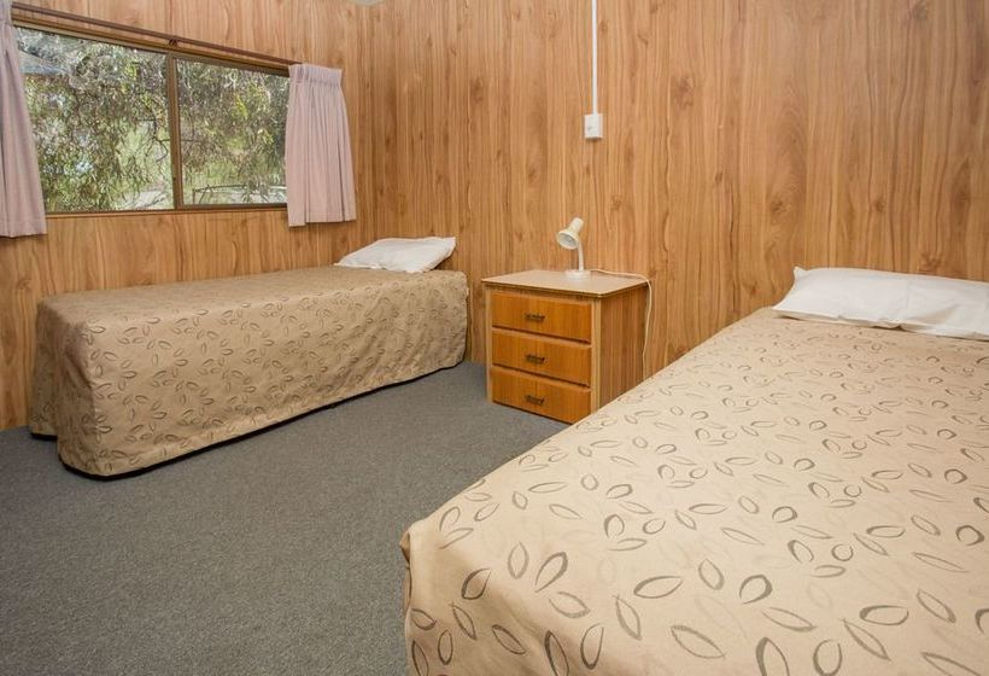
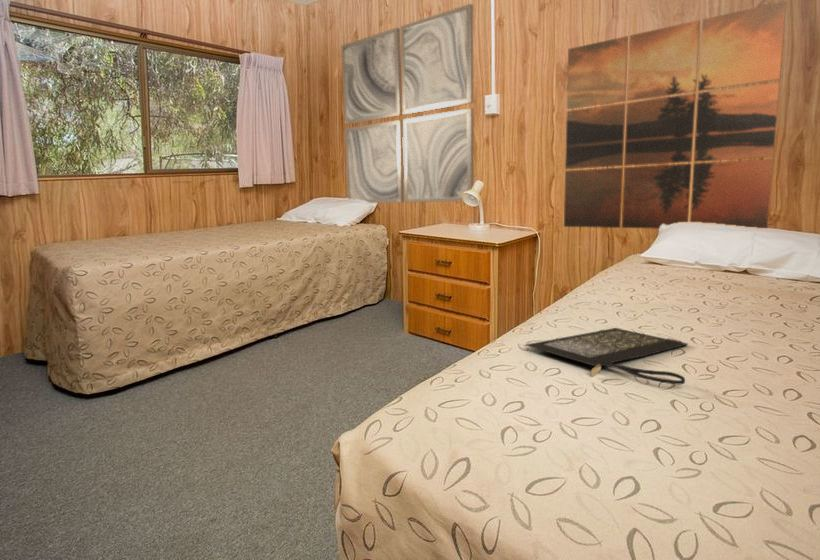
+ wall art (658, 131)
+ wall art (403, 119)
+ clutch bag (605, 345)
